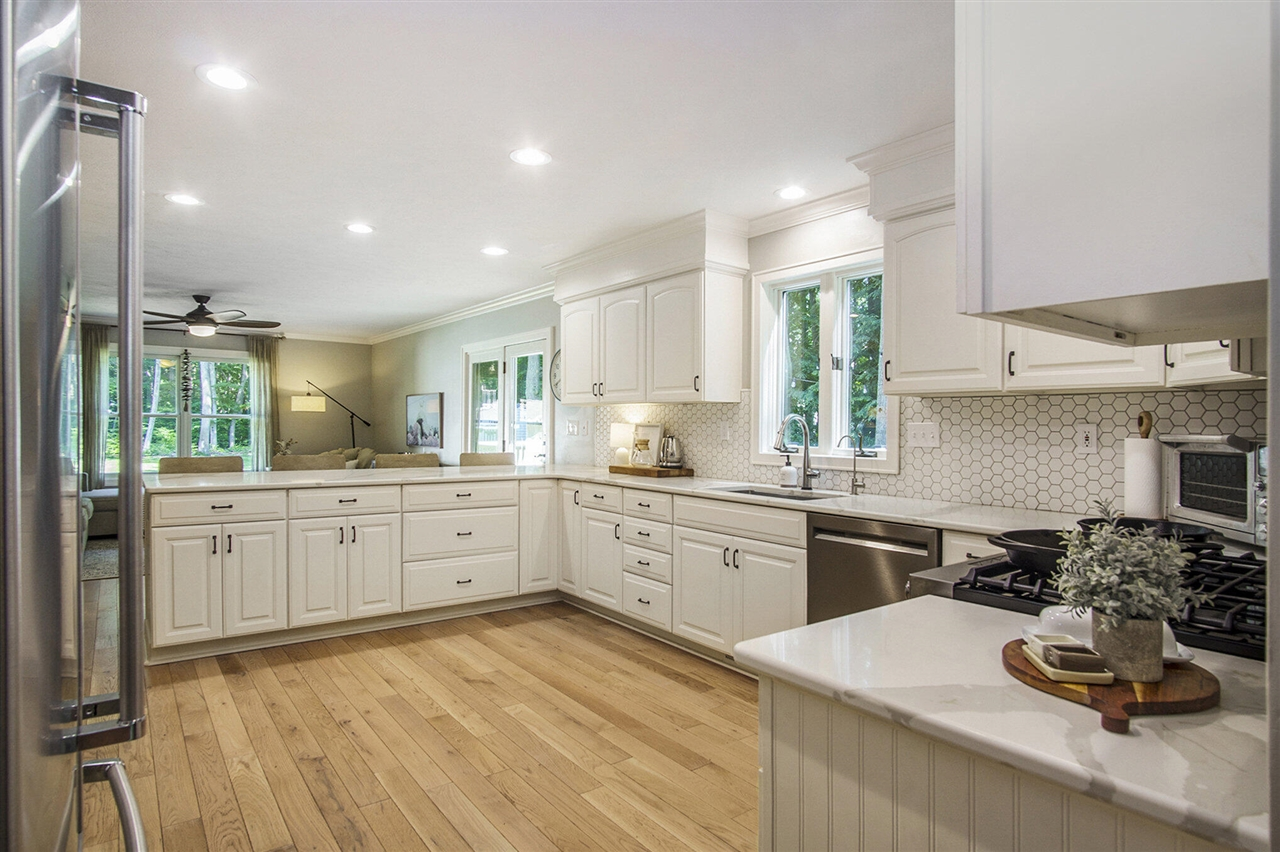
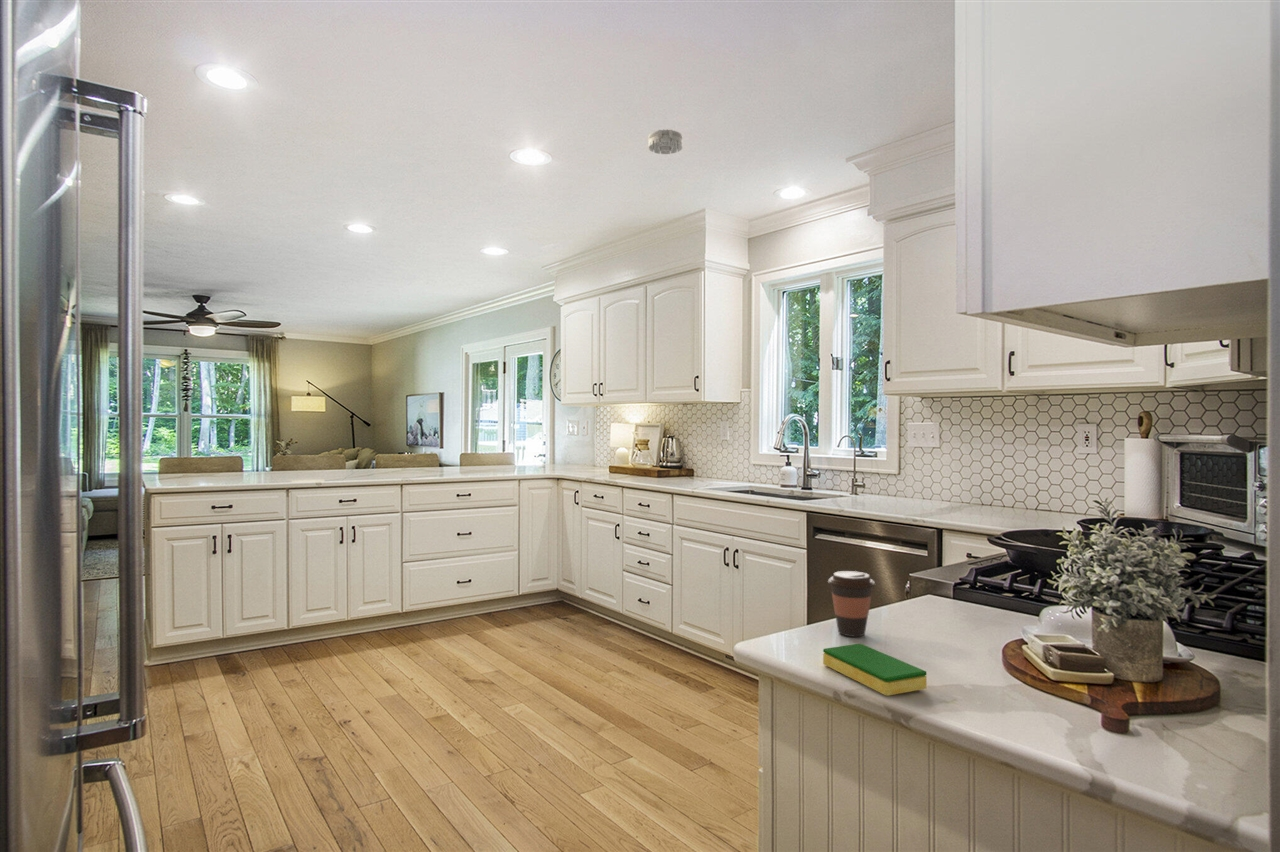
+ smoke detector (665, 141)
+ coffee cup (851, 603)
+ dish sponge (872, 667)
